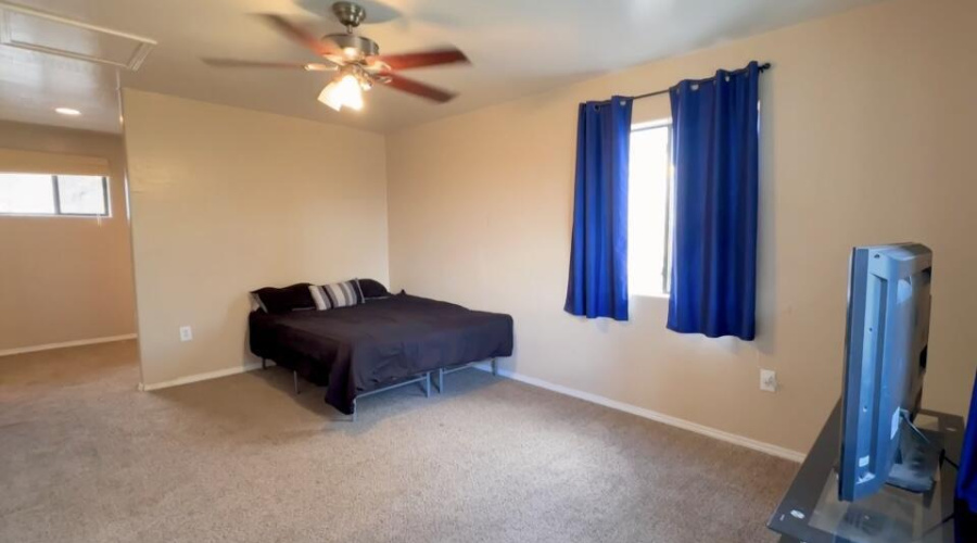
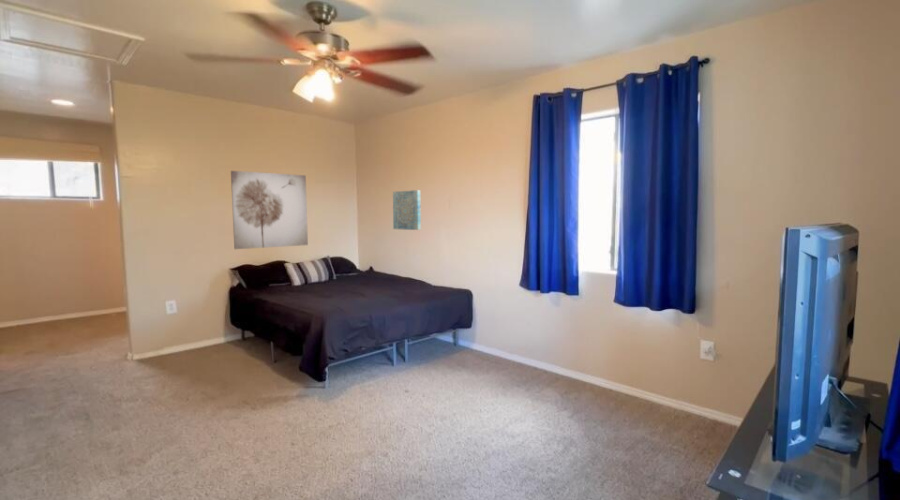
+ wall art (271, 210)
+ wall art (406, 210)
